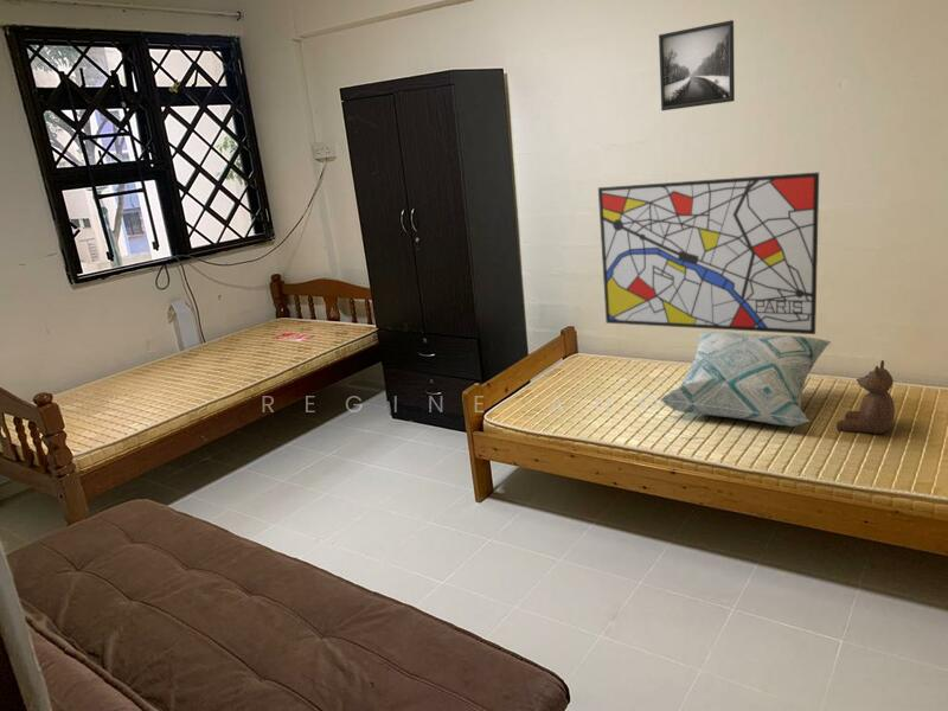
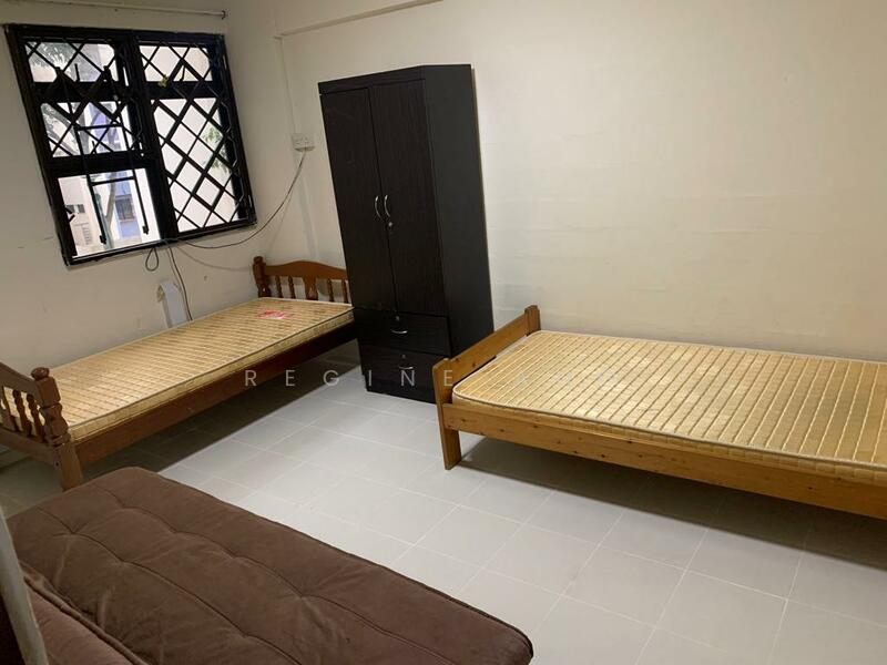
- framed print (696, 66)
- decorative pillow (747, 374)
- wall art (699, 256)
- stuffed toy (866, 396)
